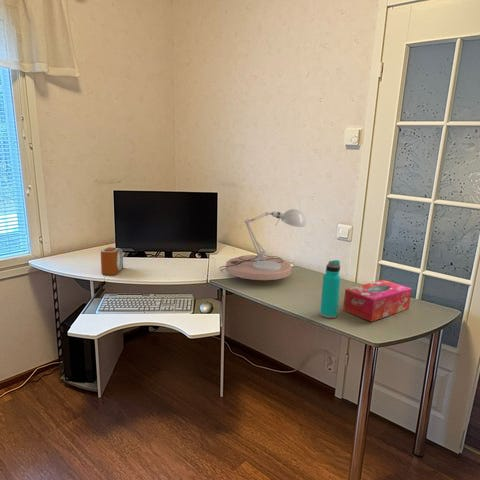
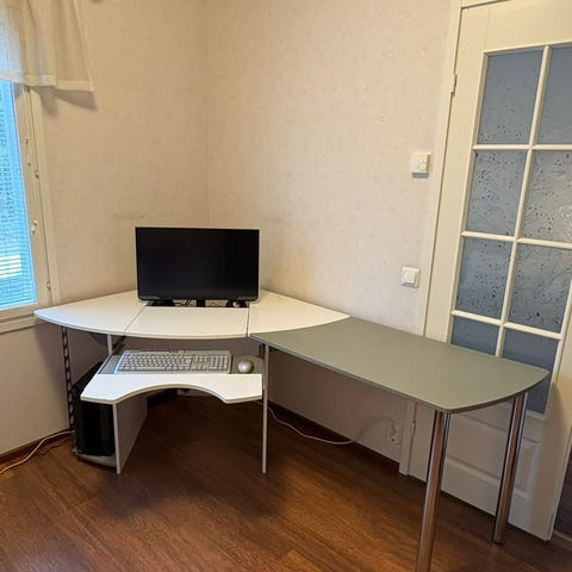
- desk lamp (258, 243)
- water bottle (330, 288)
- tissue box (377, 299)
- alarm clock (112, 259)
